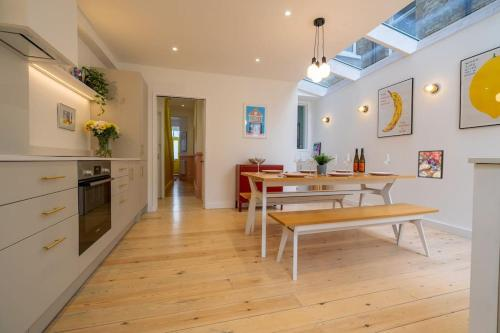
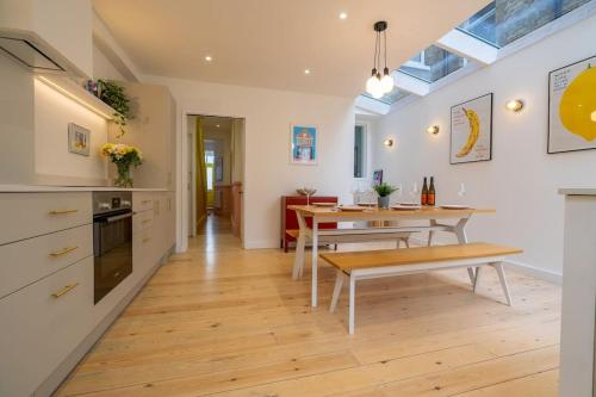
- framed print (430, 164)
